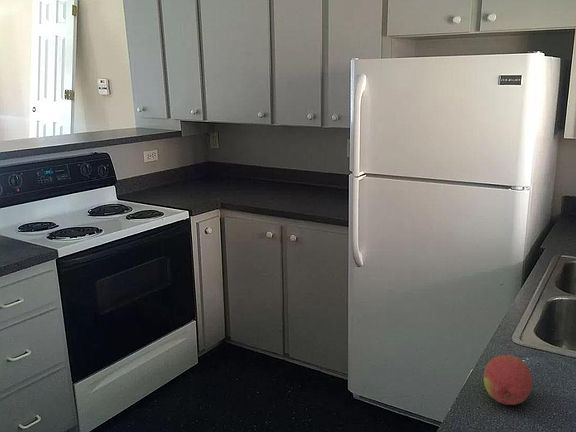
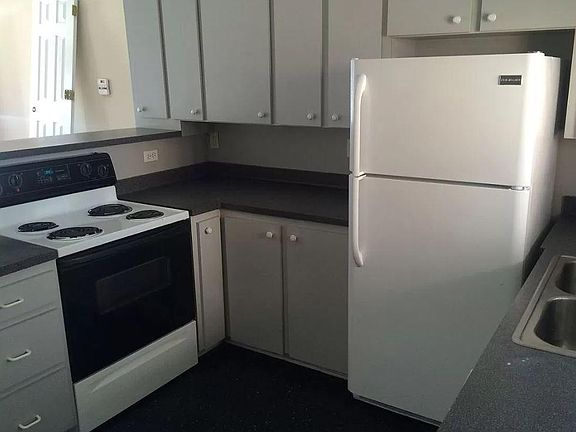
- fruit (508, 378)
